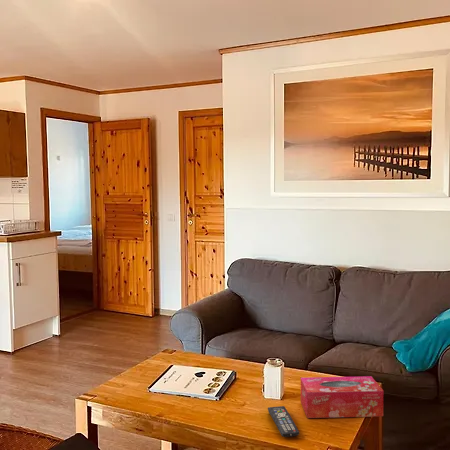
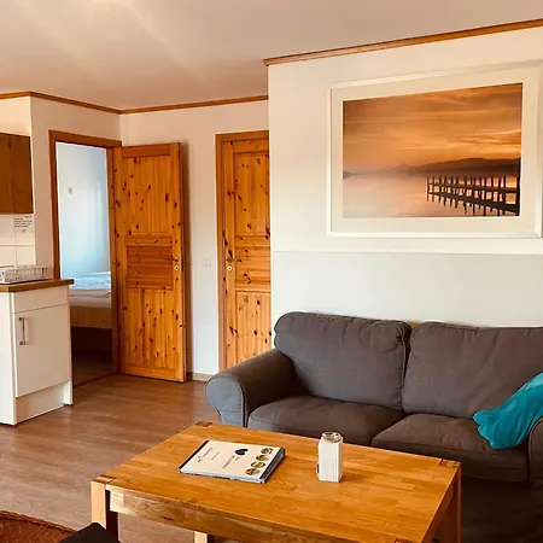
- tissue box (340, 396)
- remote control (282, 420)
